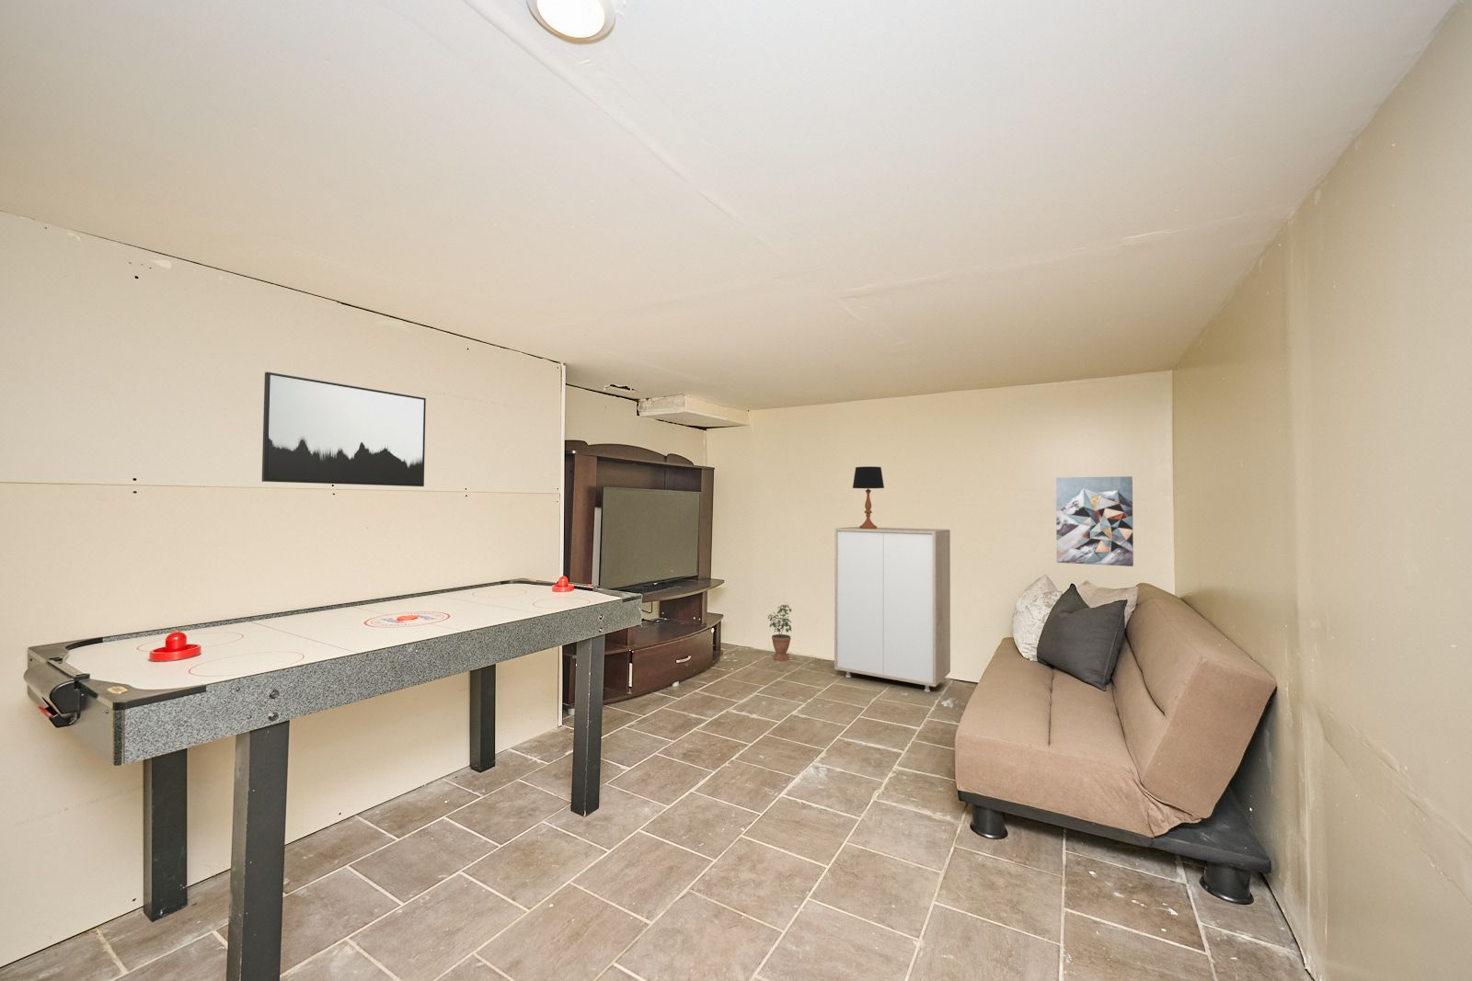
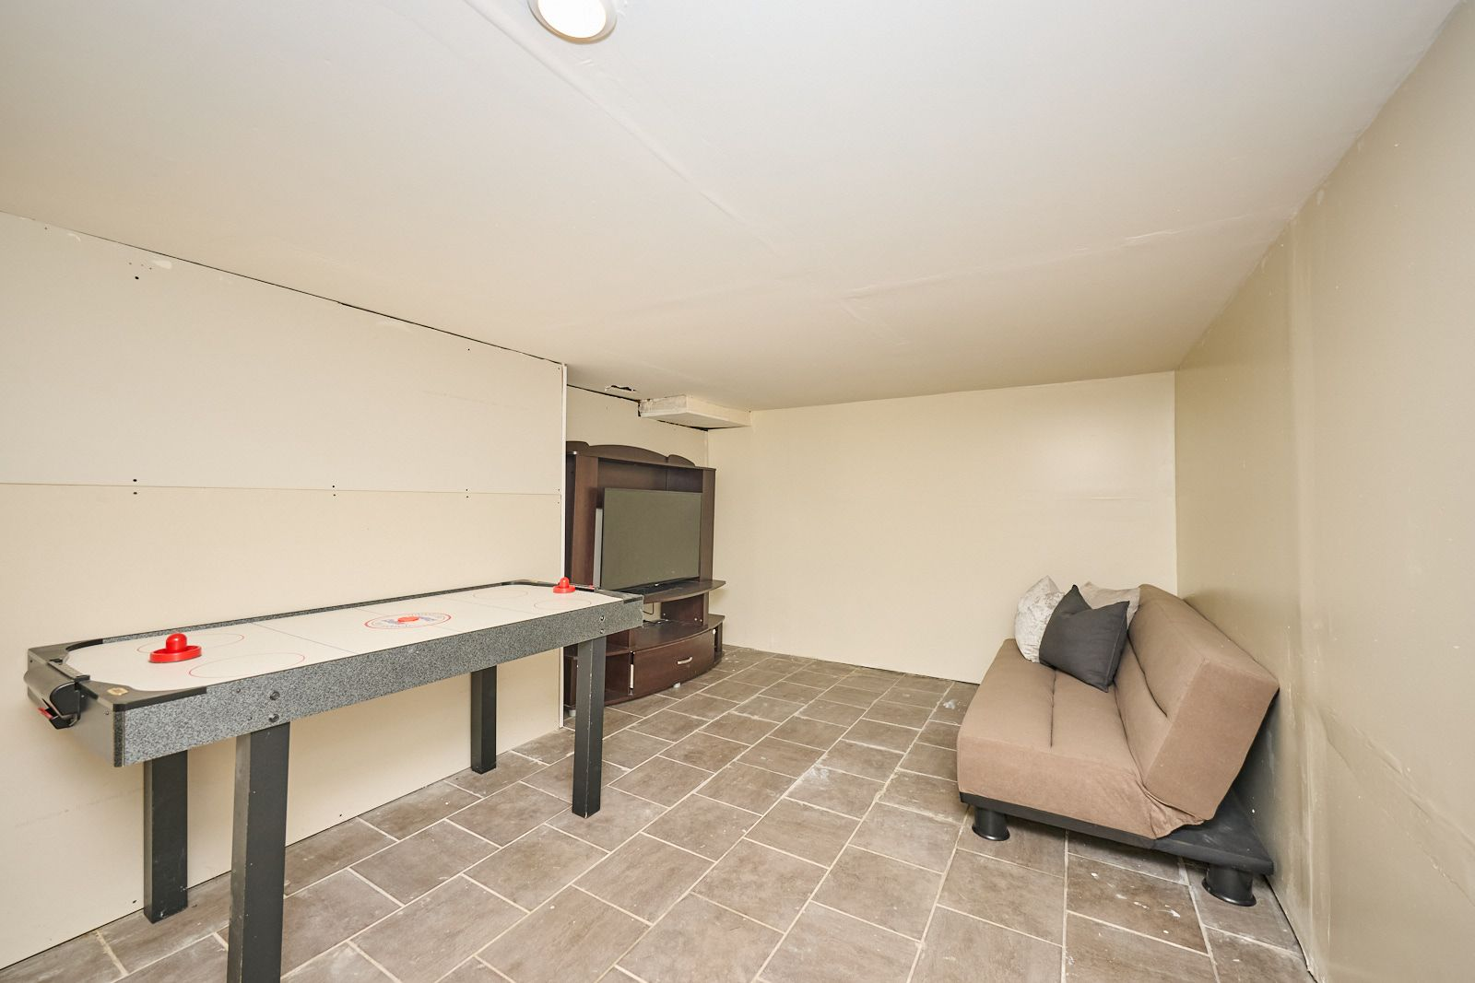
- potted plant (779, 630)
- table lamp (867, 497)
- wall art (1093, 520)
- storage cabinet (893, 603)
- wall art (353, 435)
